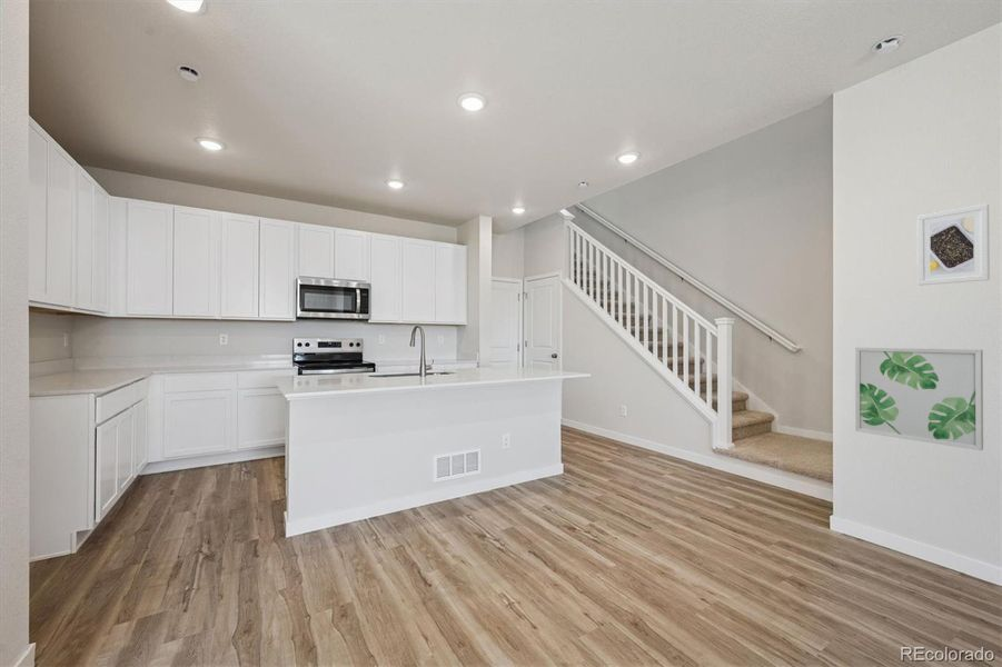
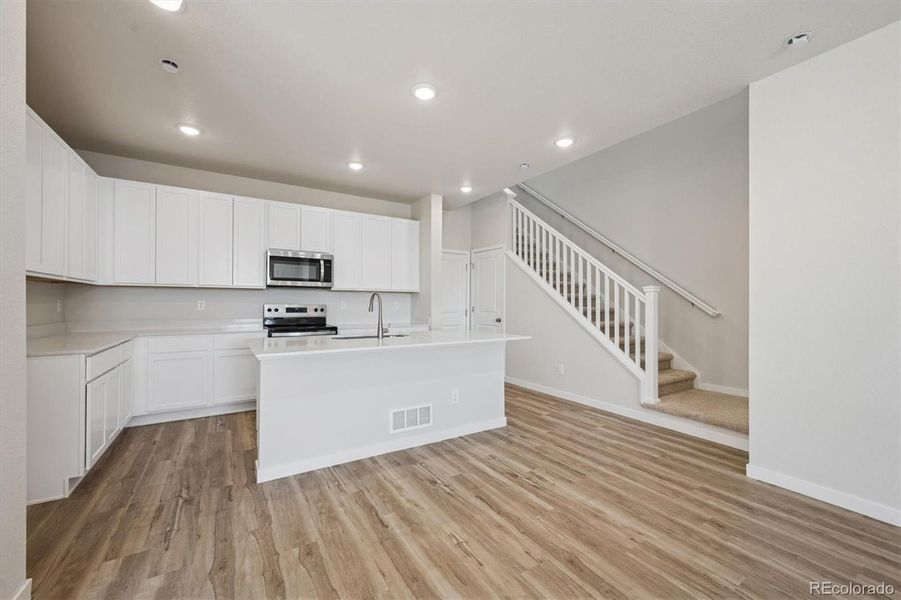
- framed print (951, 246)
- wall art (913, 394)
